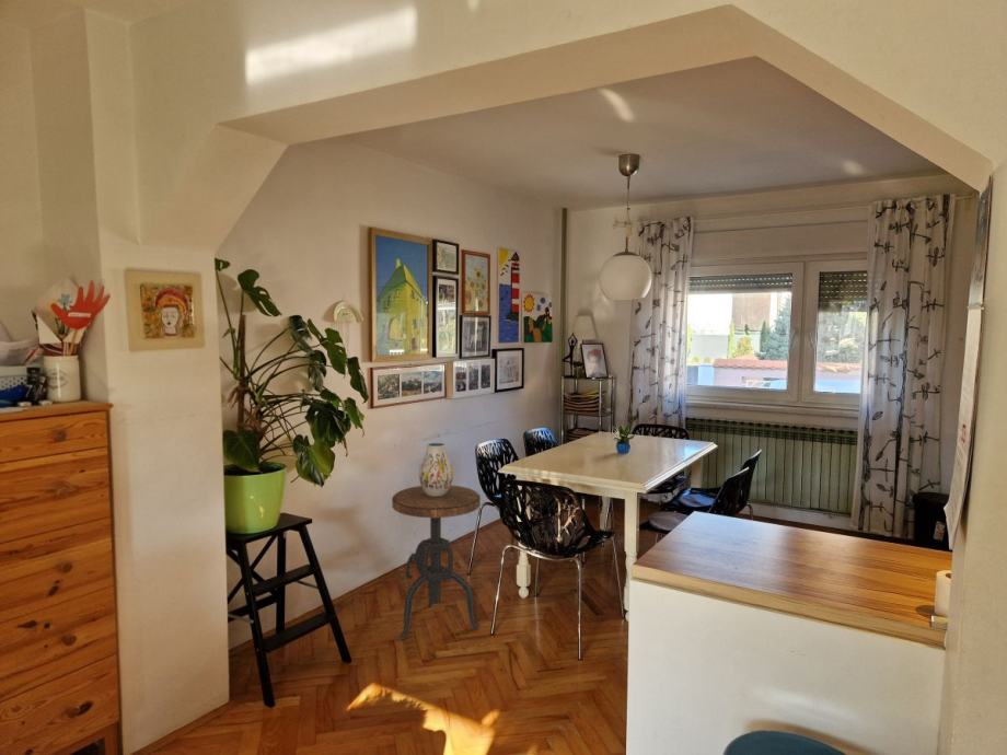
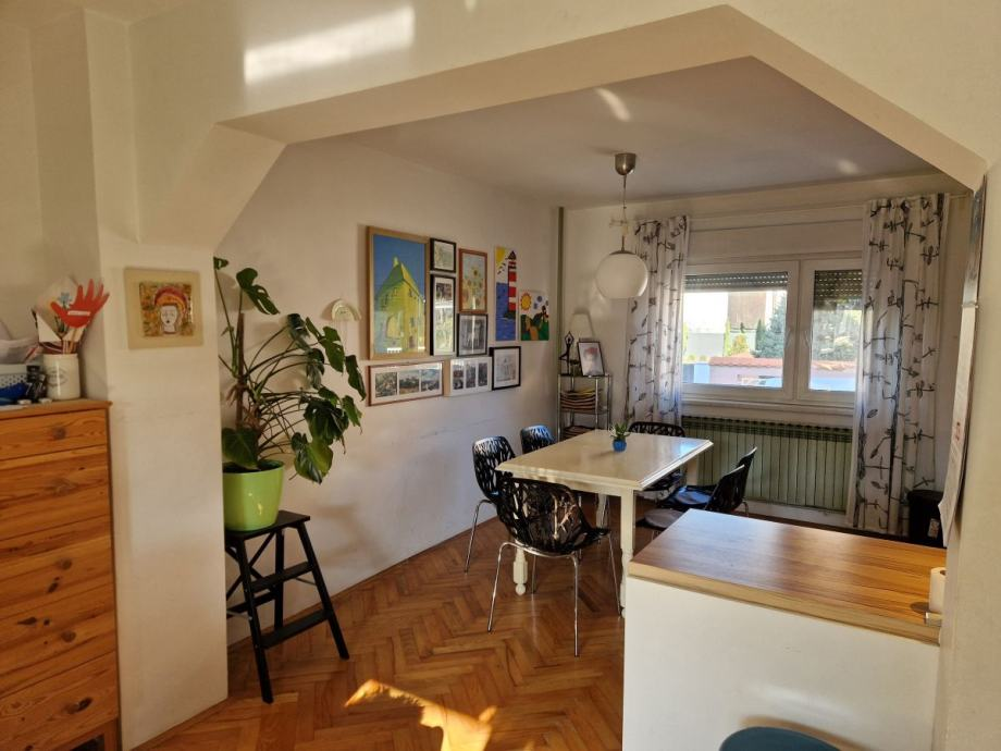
- vase (436, 469)
- side table (437, 559)
